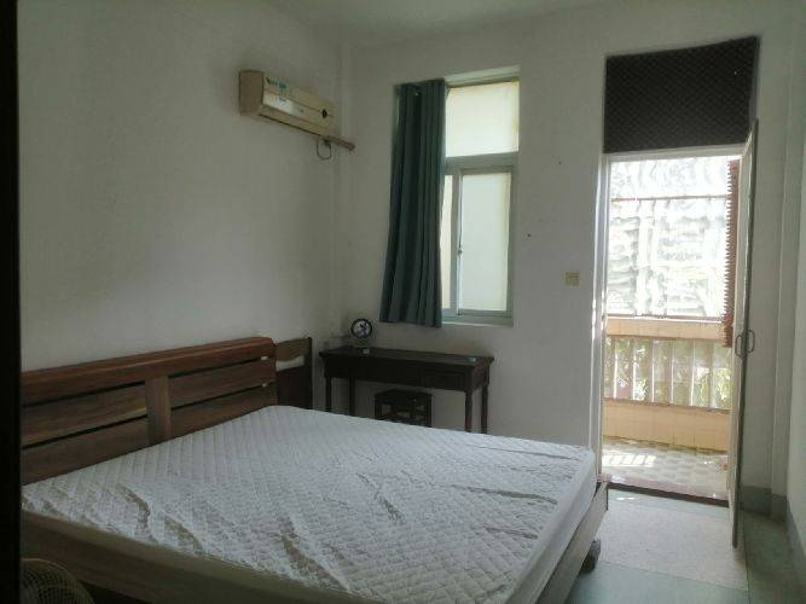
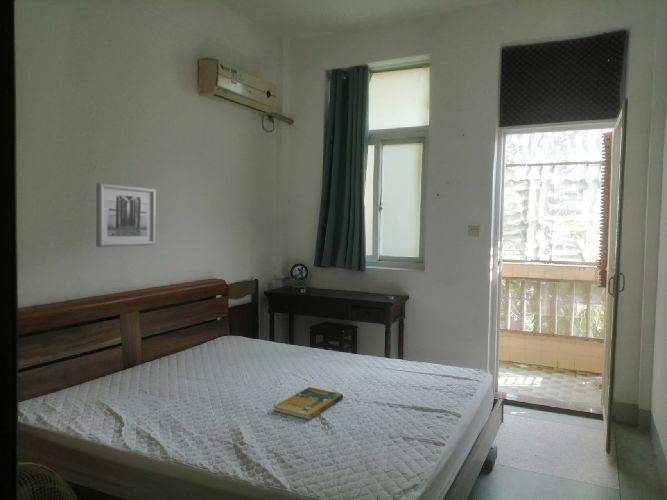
+ booklet (309, 402)
+ wall art (127, 216)
